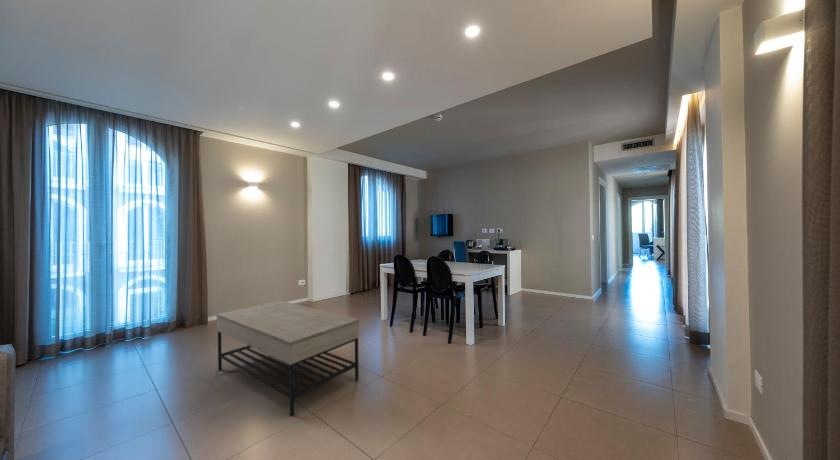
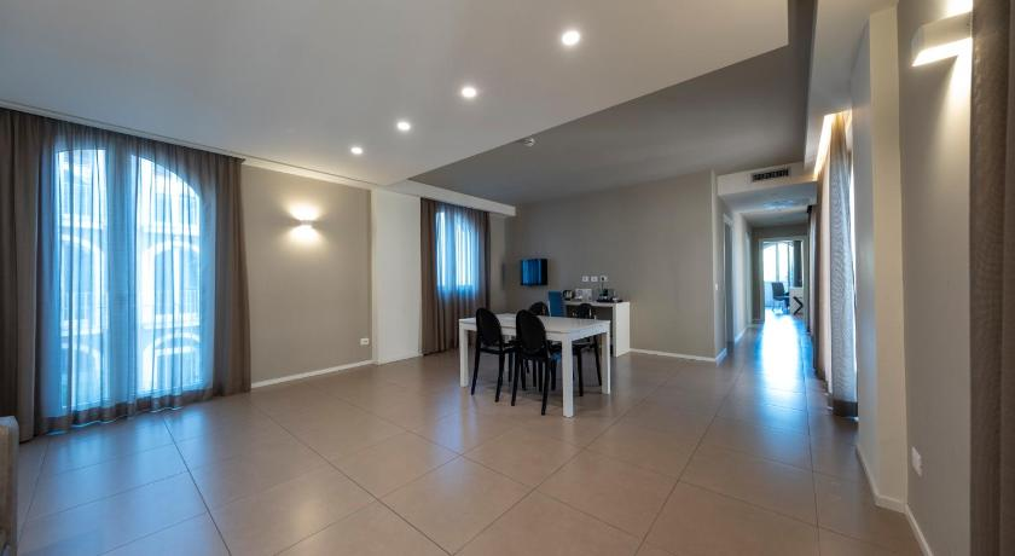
- coffee table (285, 345)
